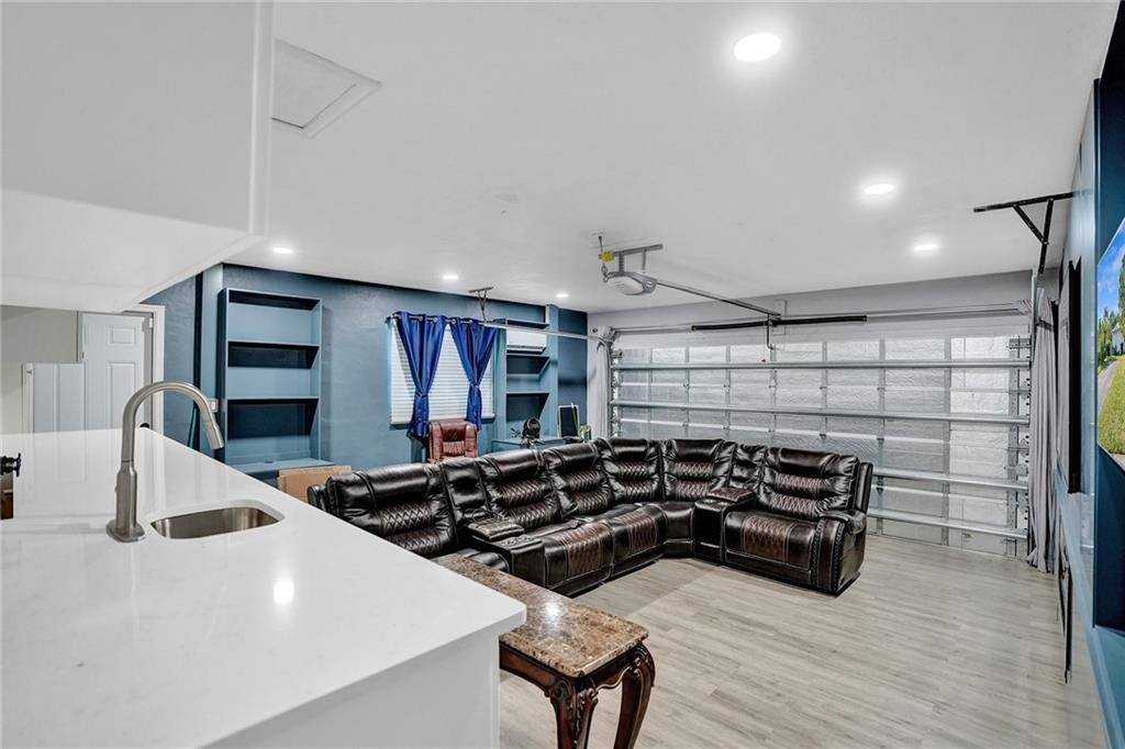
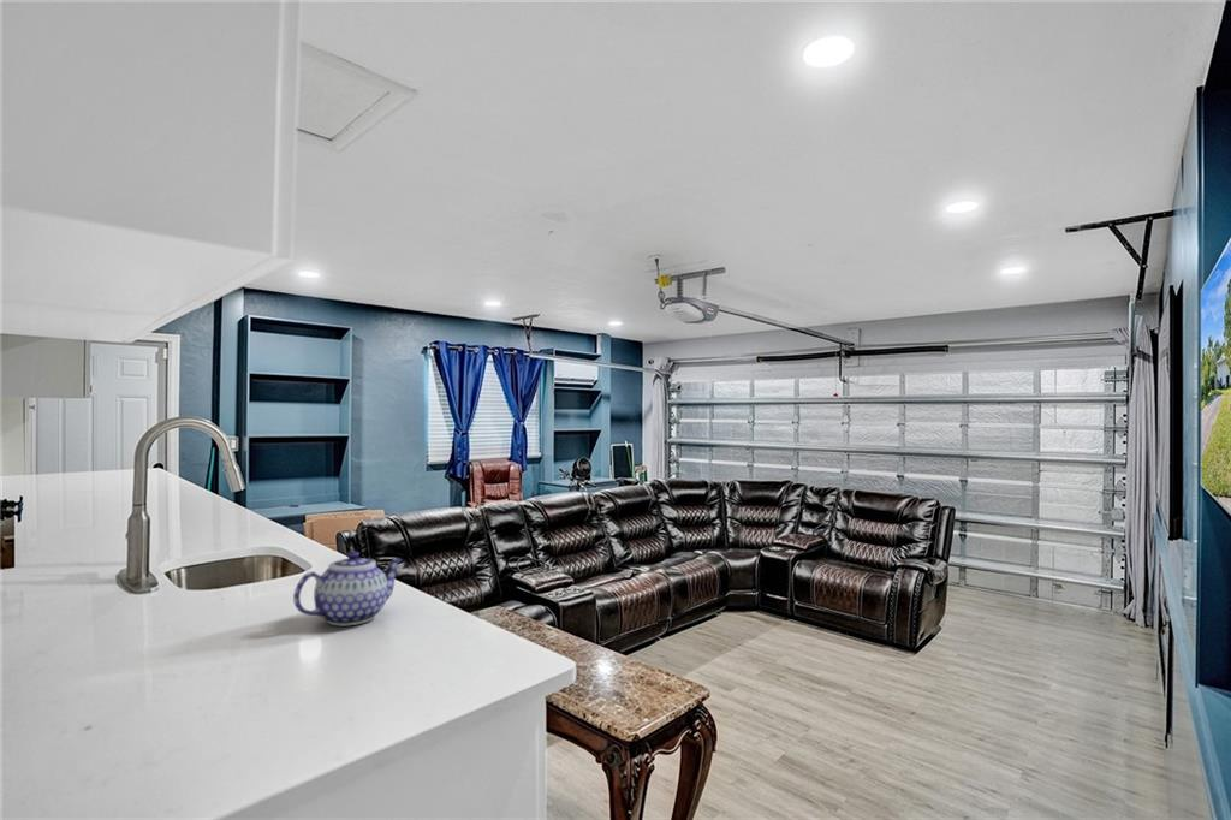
+ teapot (351, 584)
